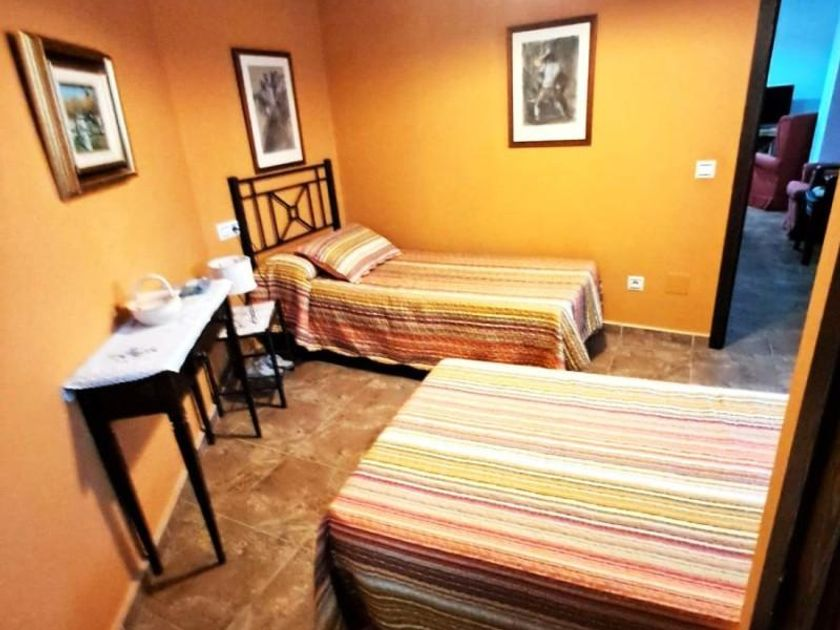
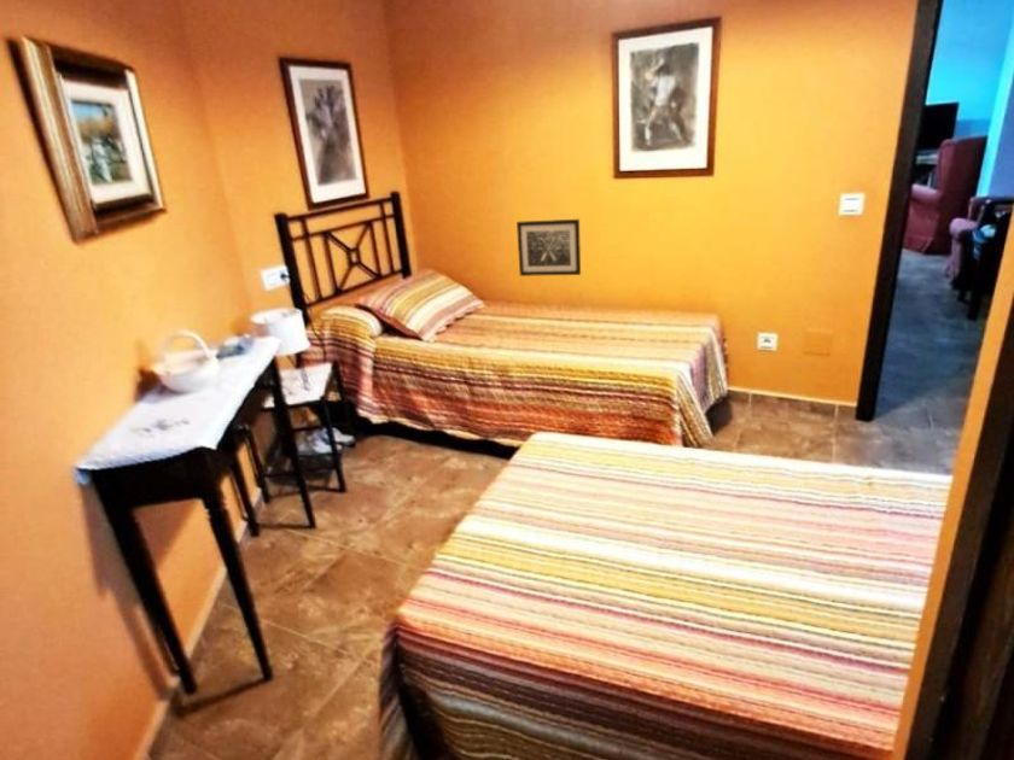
+ wall art (548, 247)
